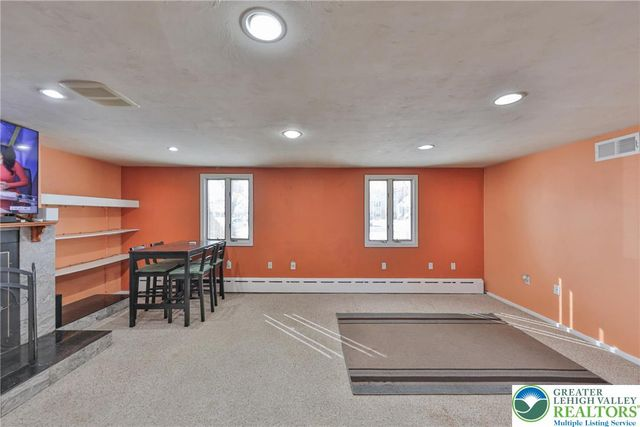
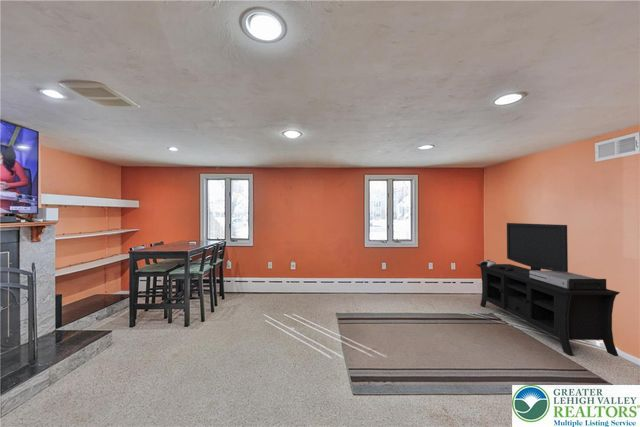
+ media console (531, 274)
